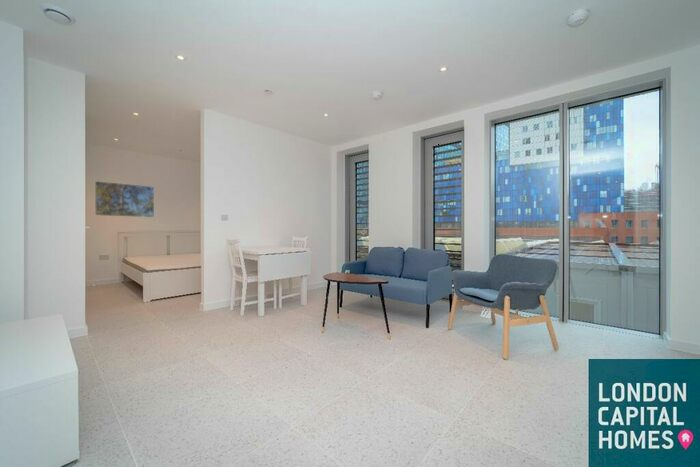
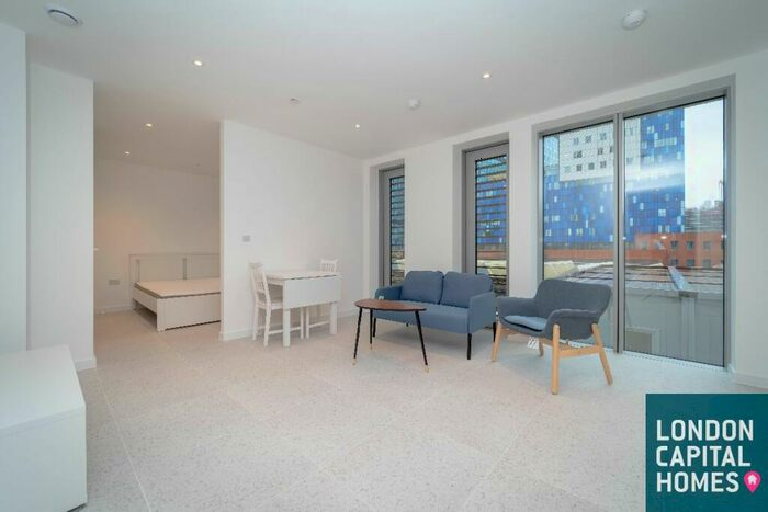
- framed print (126, 200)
